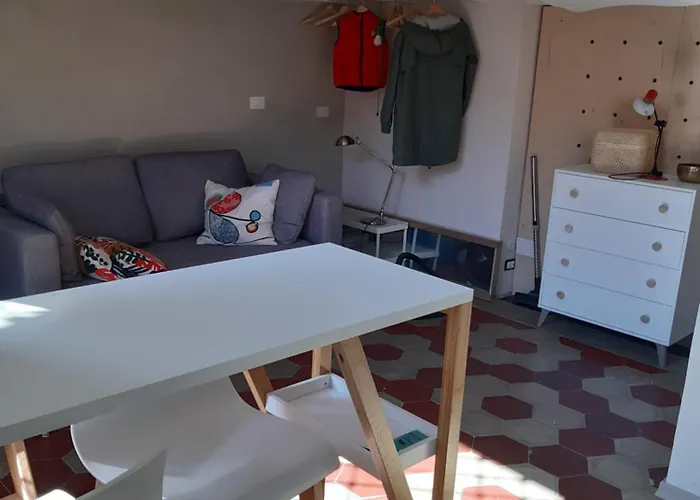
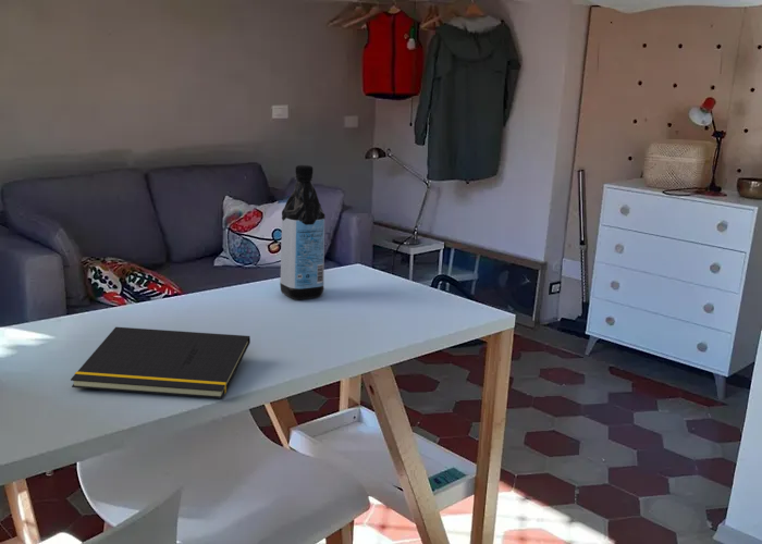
+ water bottle (303, 231)
+ notepad (165, 360)
